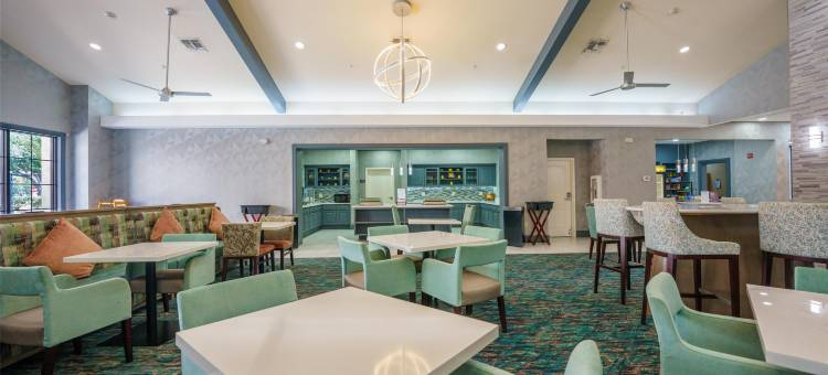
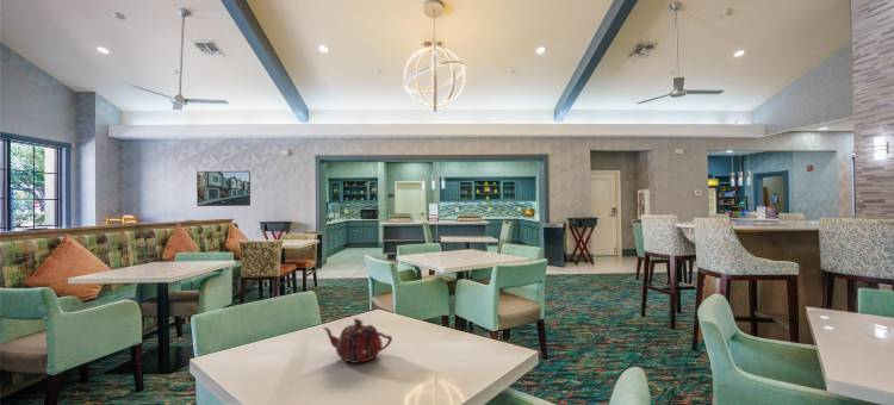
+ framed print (223, 188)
+ teapot (356, 337)
